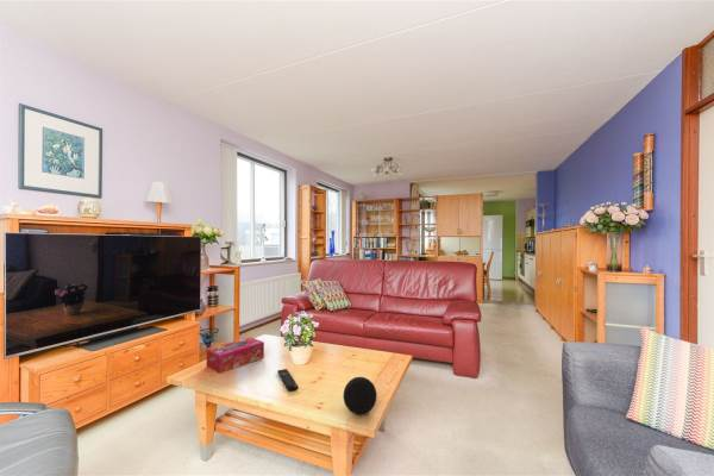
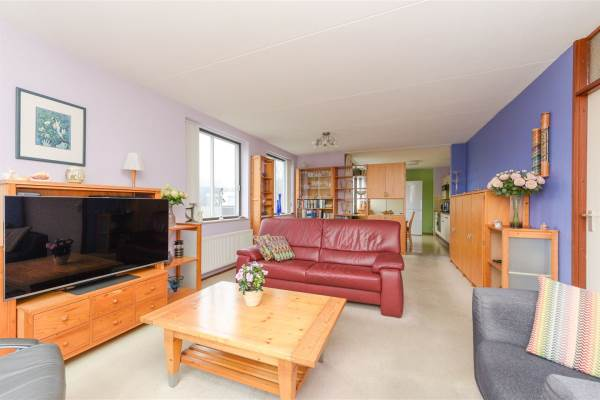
- tissue box (236, 353)
- remote control (287, 378)
- decorative ball (359, 395)
